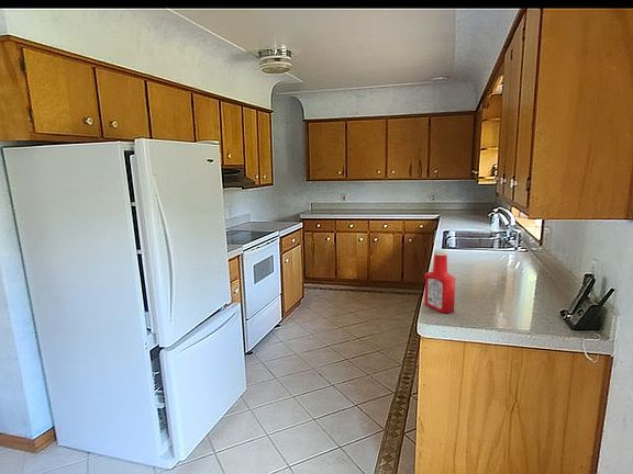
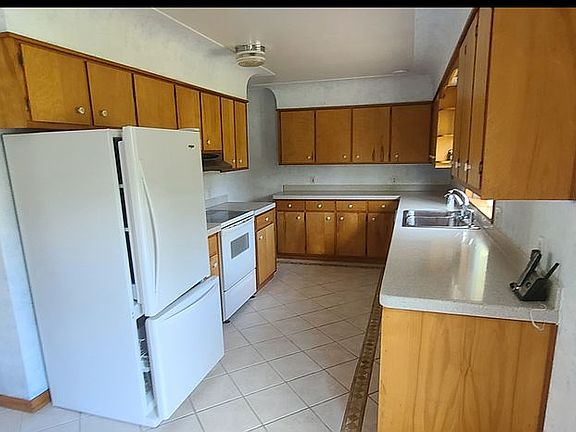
- soap bottle (440, 279)
